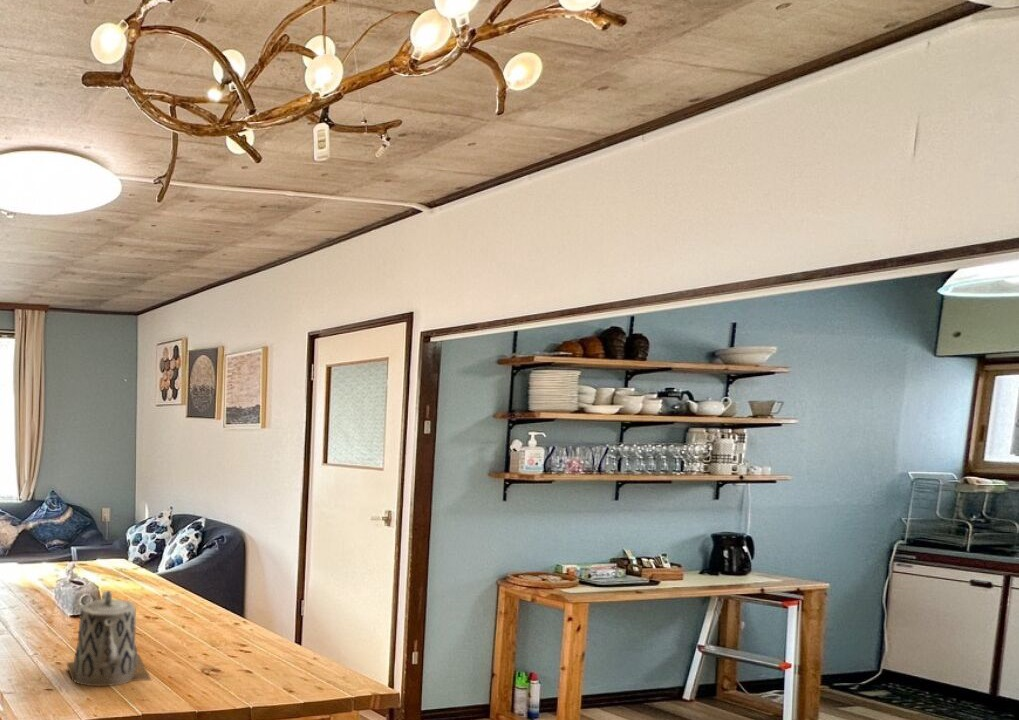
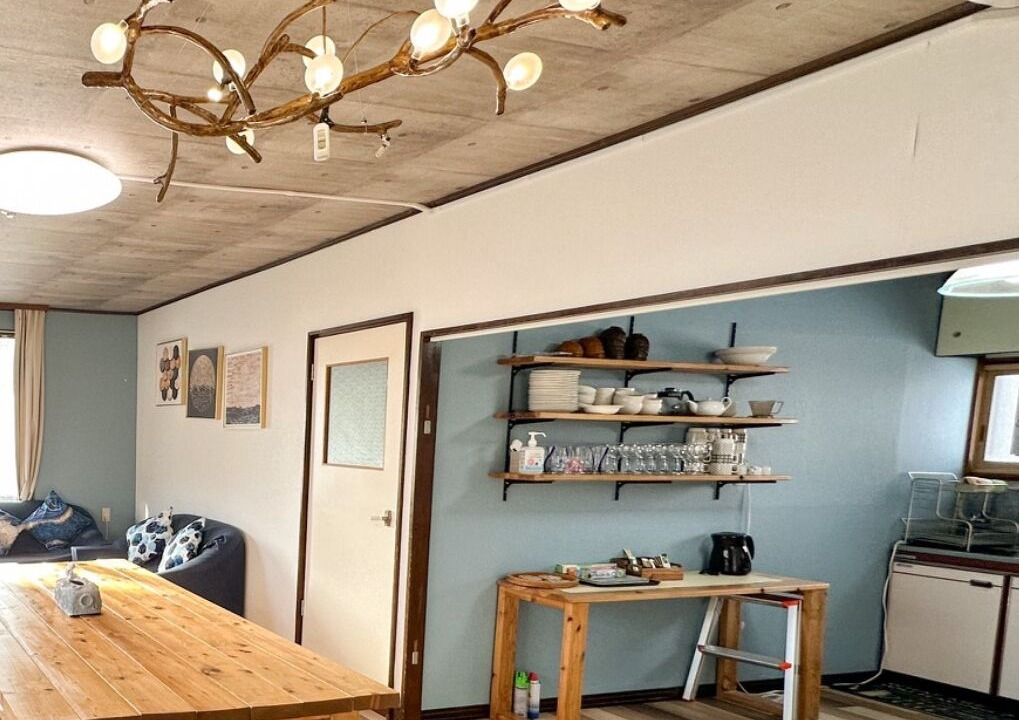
- teapot (112, 633)
